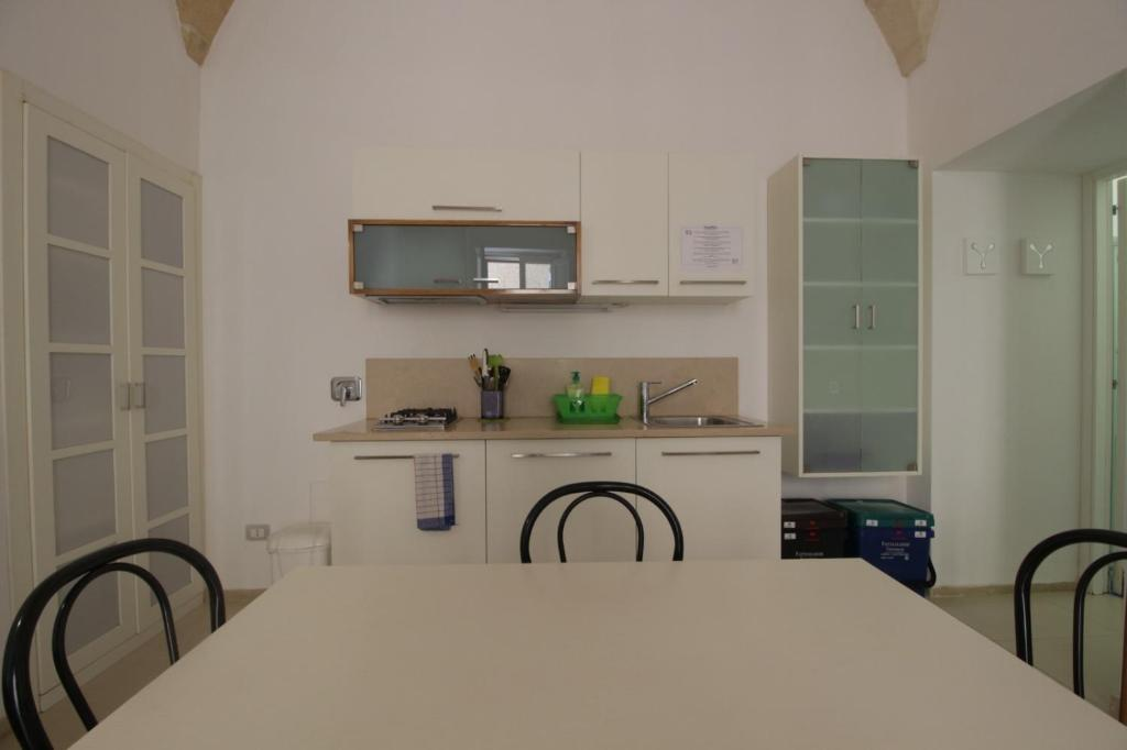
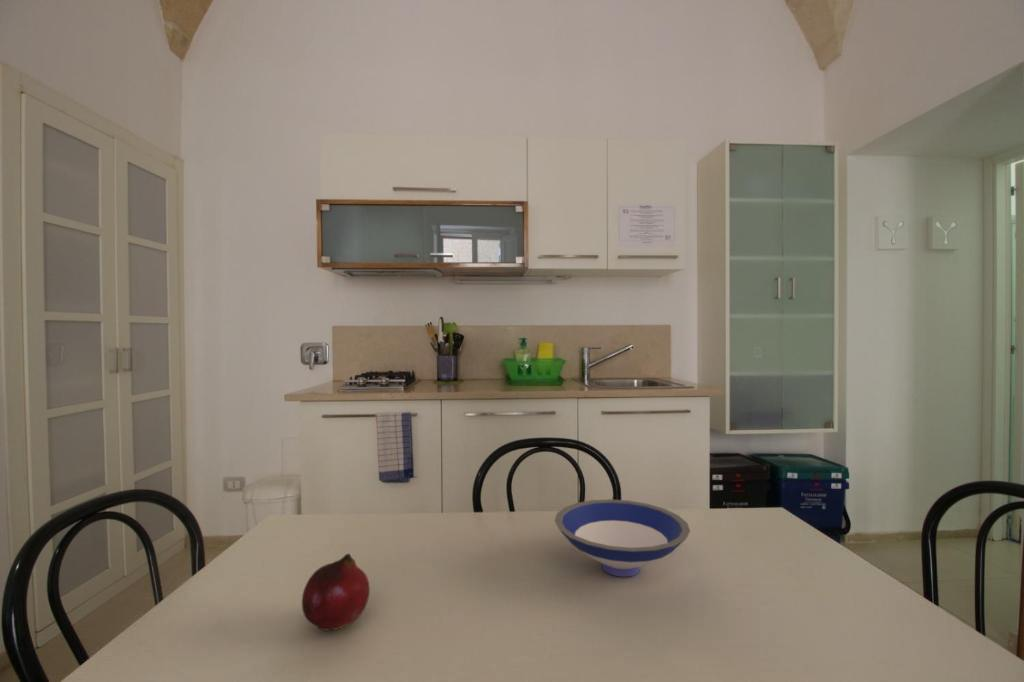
+ fruit (336, 591)
+ bowl (620, 544)
